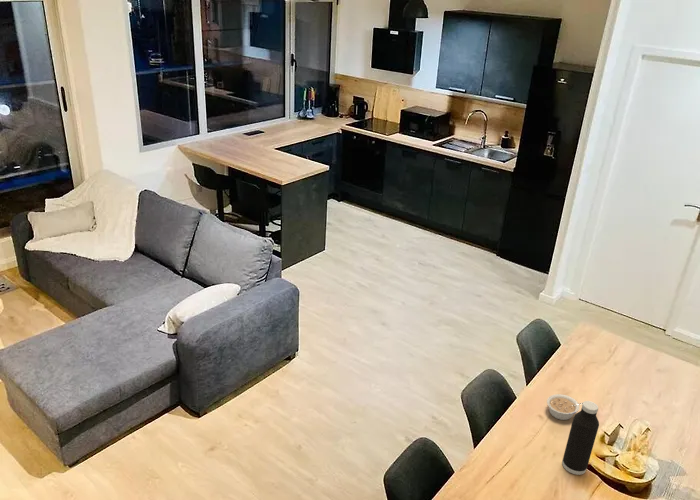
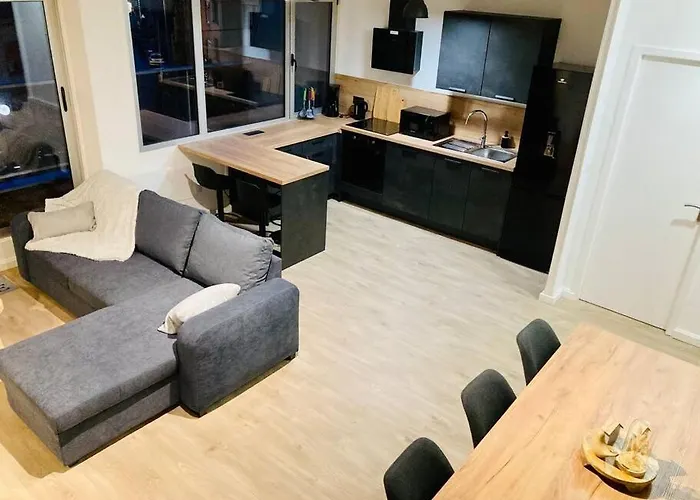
- legume (563, 407)
- water bottle (581, 436)
